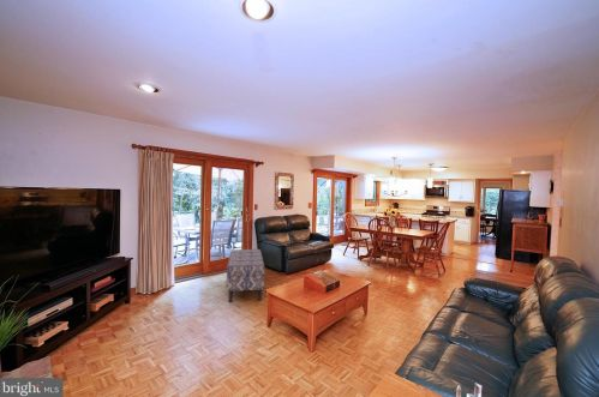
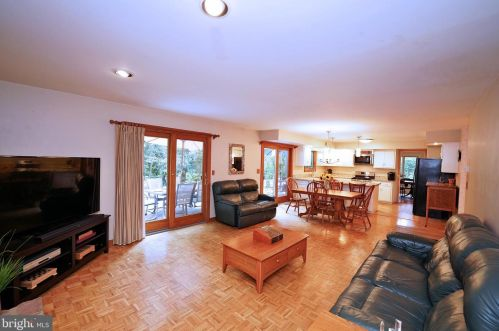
- bench (245, 272)
